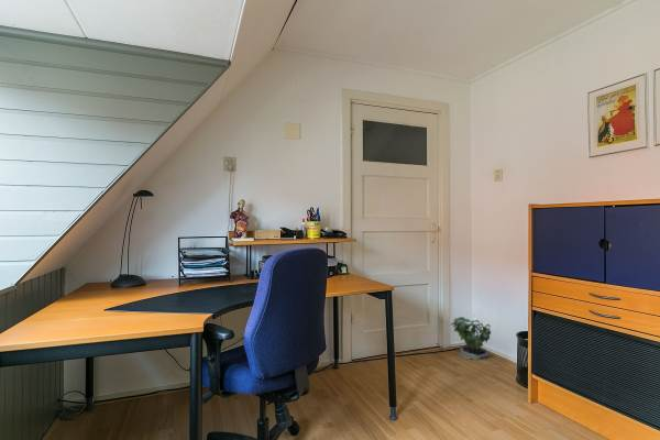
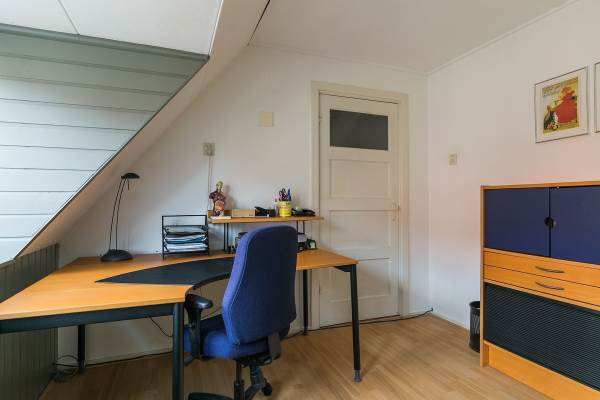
- potted plant (471, 334)
